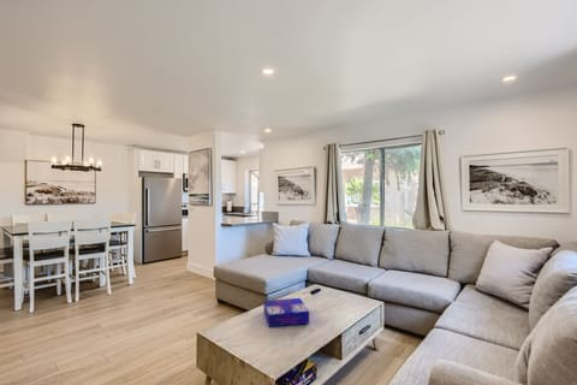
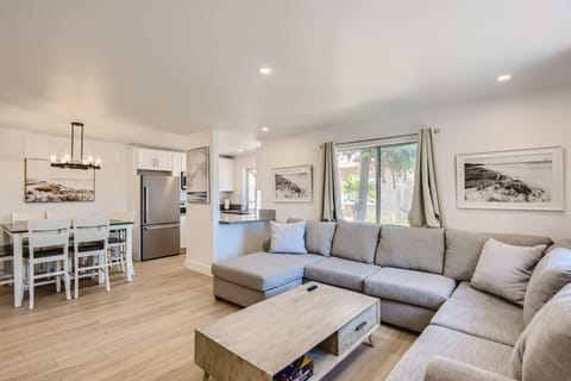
- board game (285, 310)
